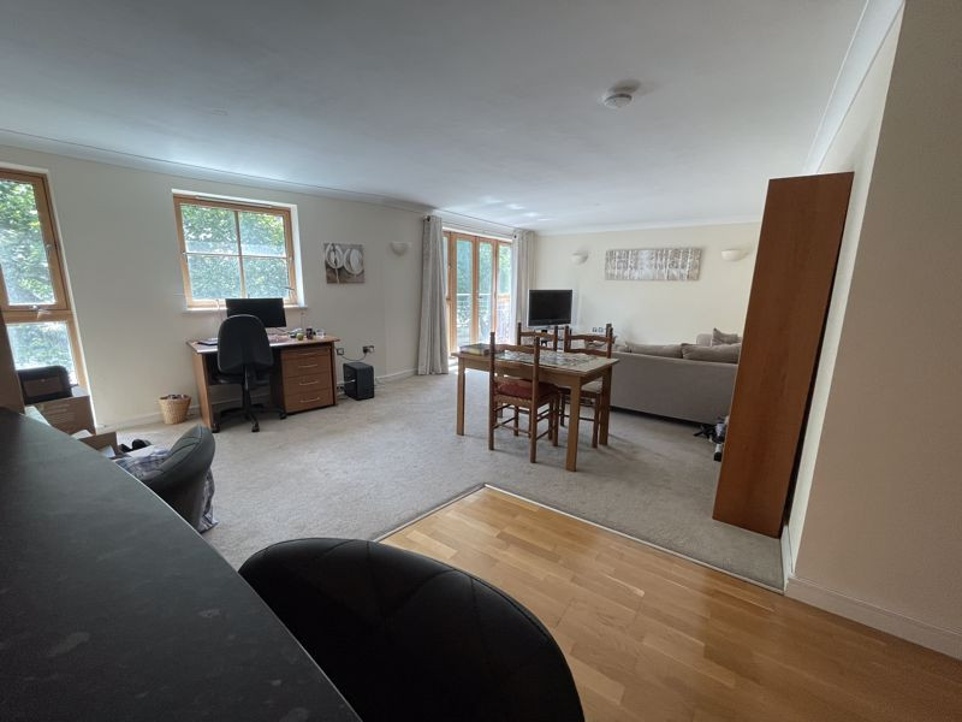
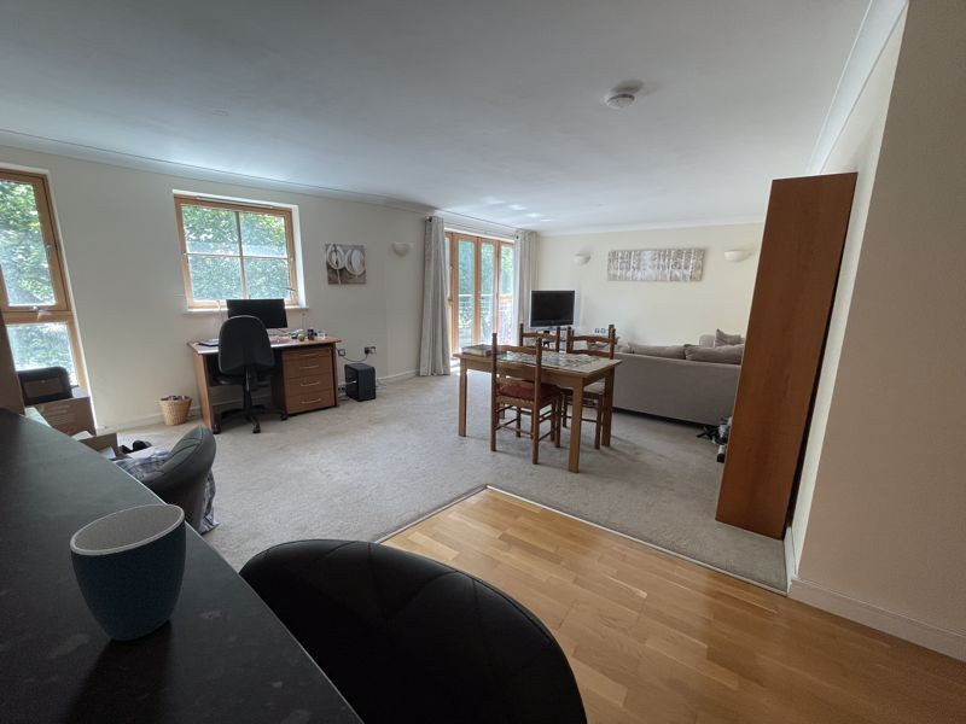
+ mug (134, 567)
